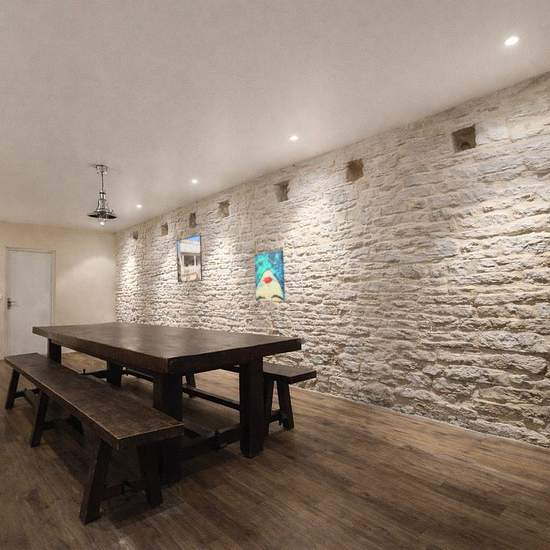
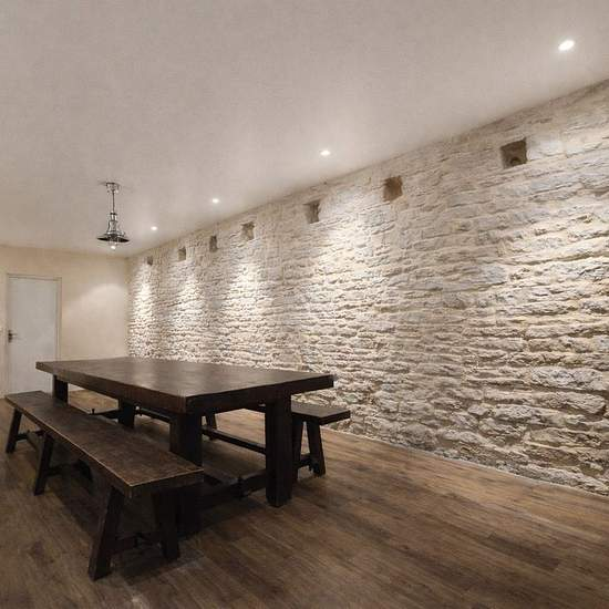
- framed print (188, 259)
- wall art (269, 276)
